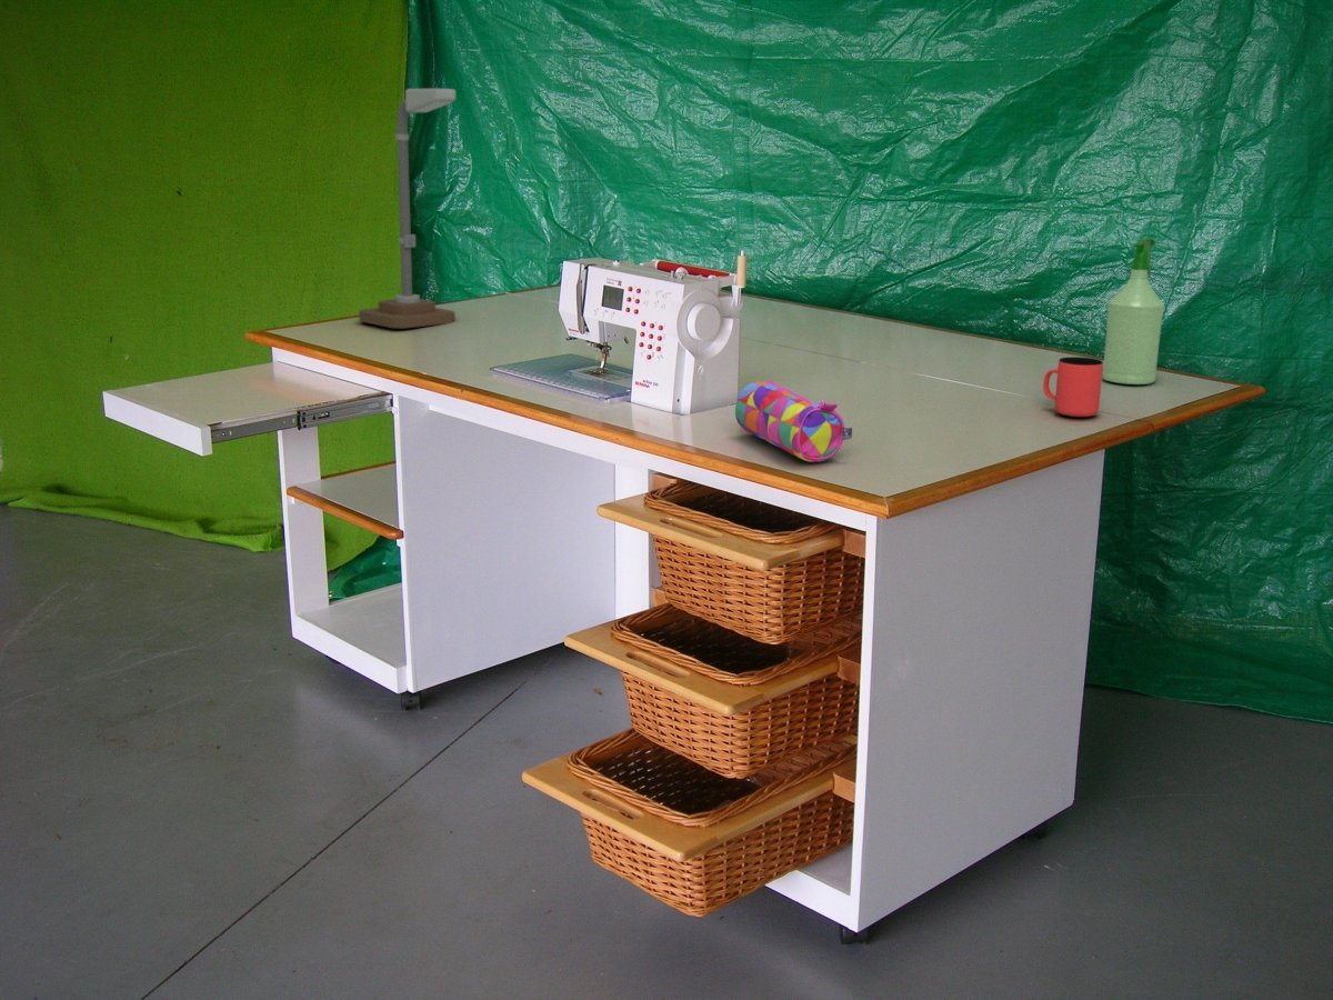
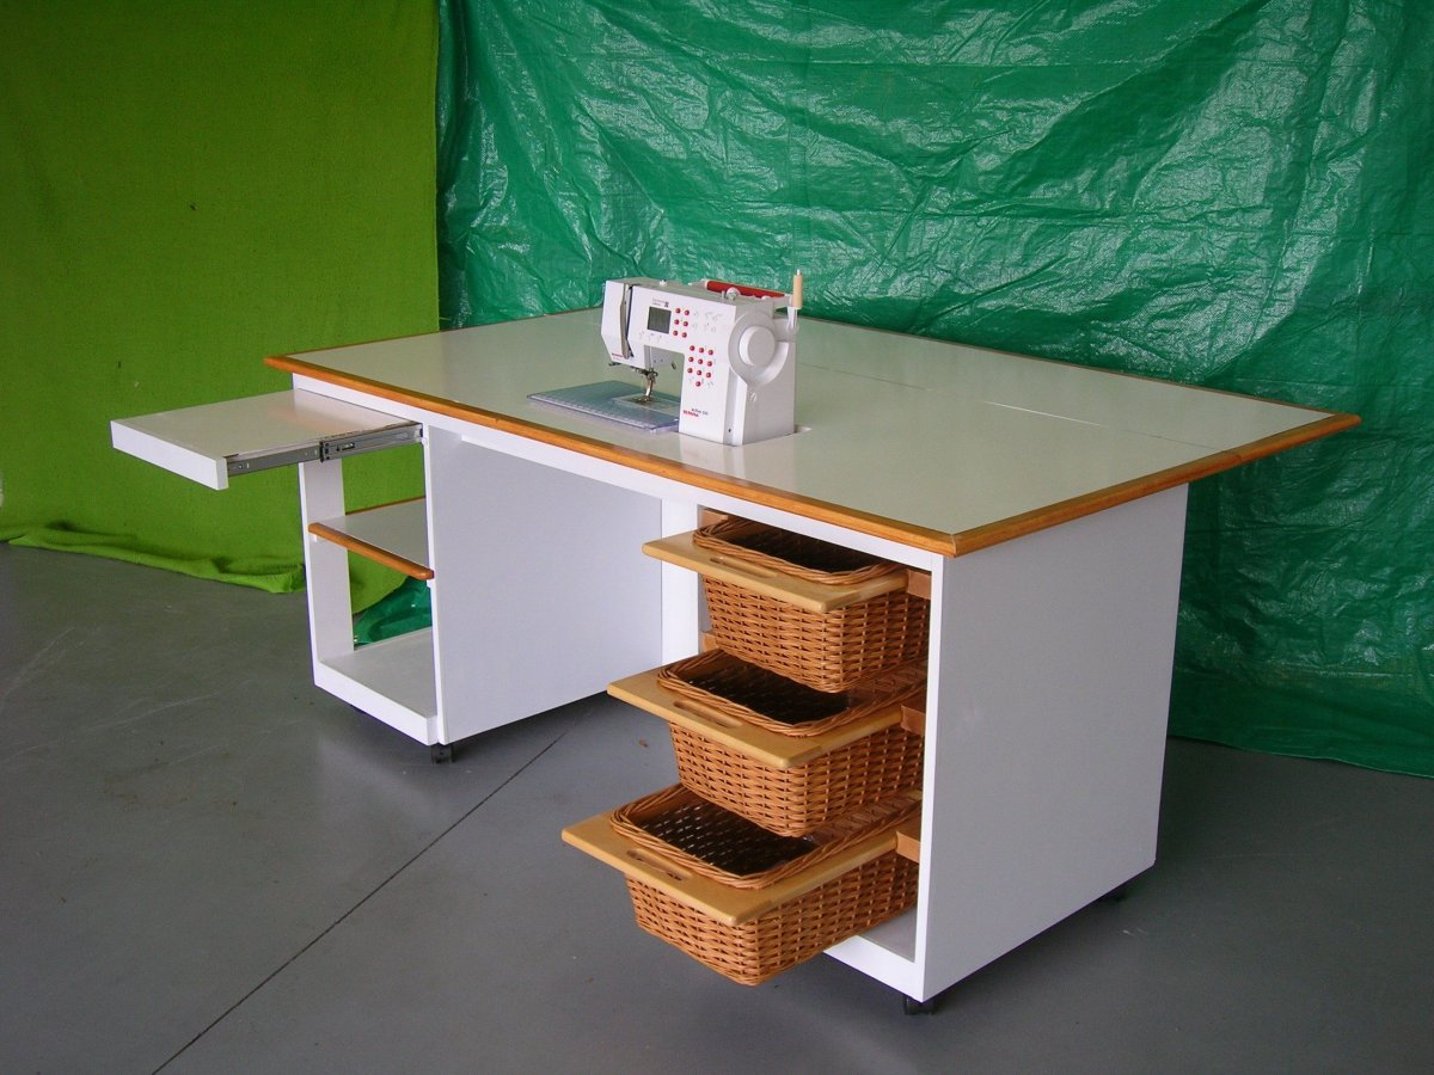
- pencil case (790, 419)
- desk lamp (409, 208)
- cup (1070, 386)
- spray bottle (1135, 310)
